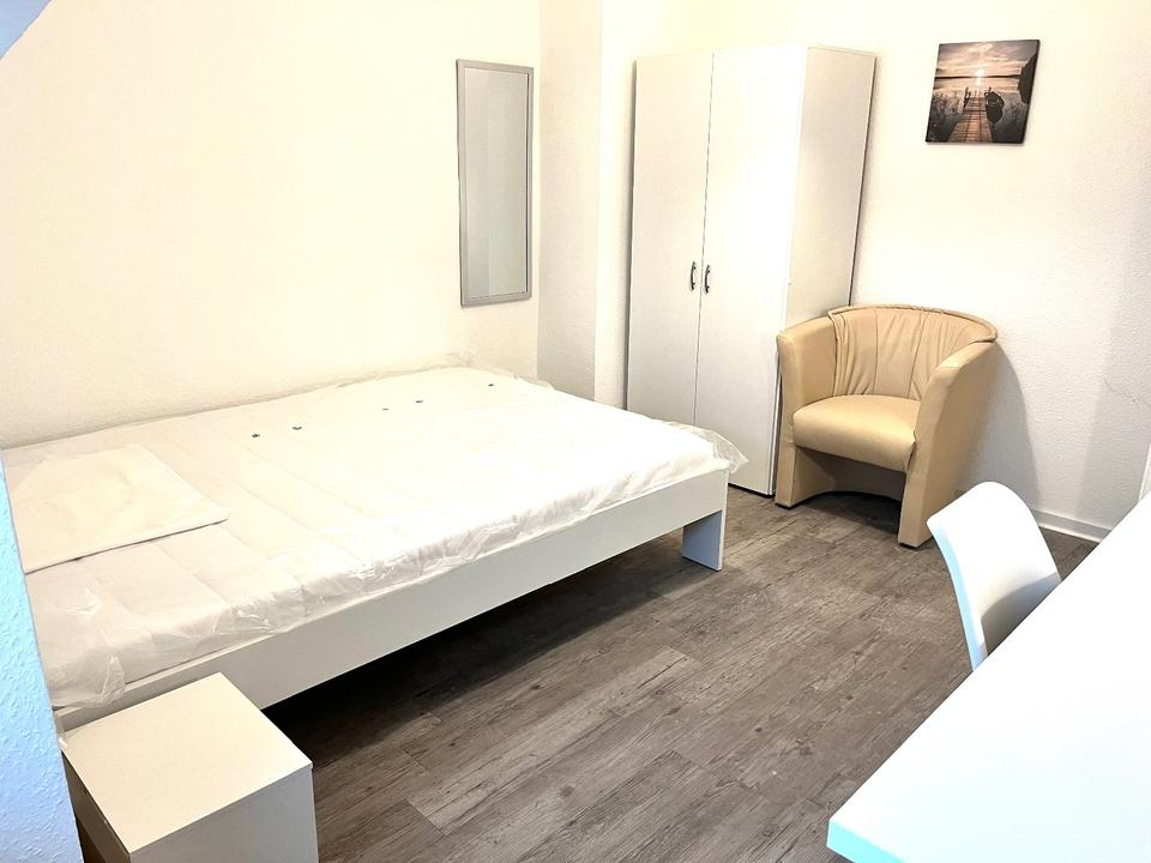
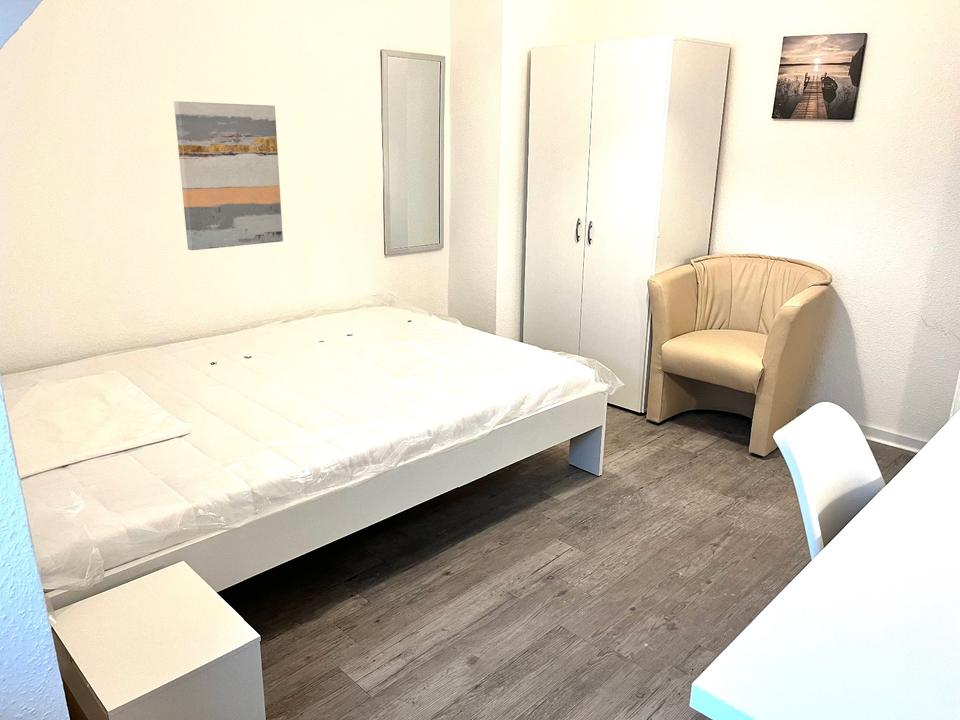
+ wall art (232, 176)
